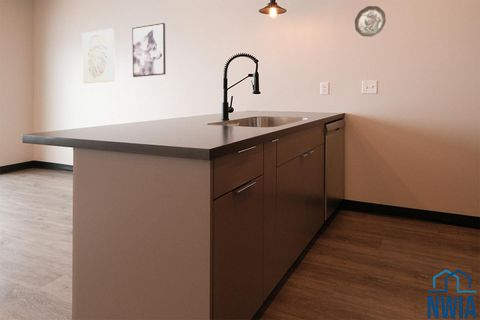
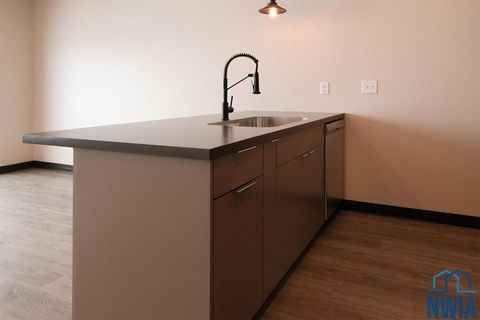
- decorative plate (370, 21)
- wall art (98, 56)
- wall art (148, 50)
